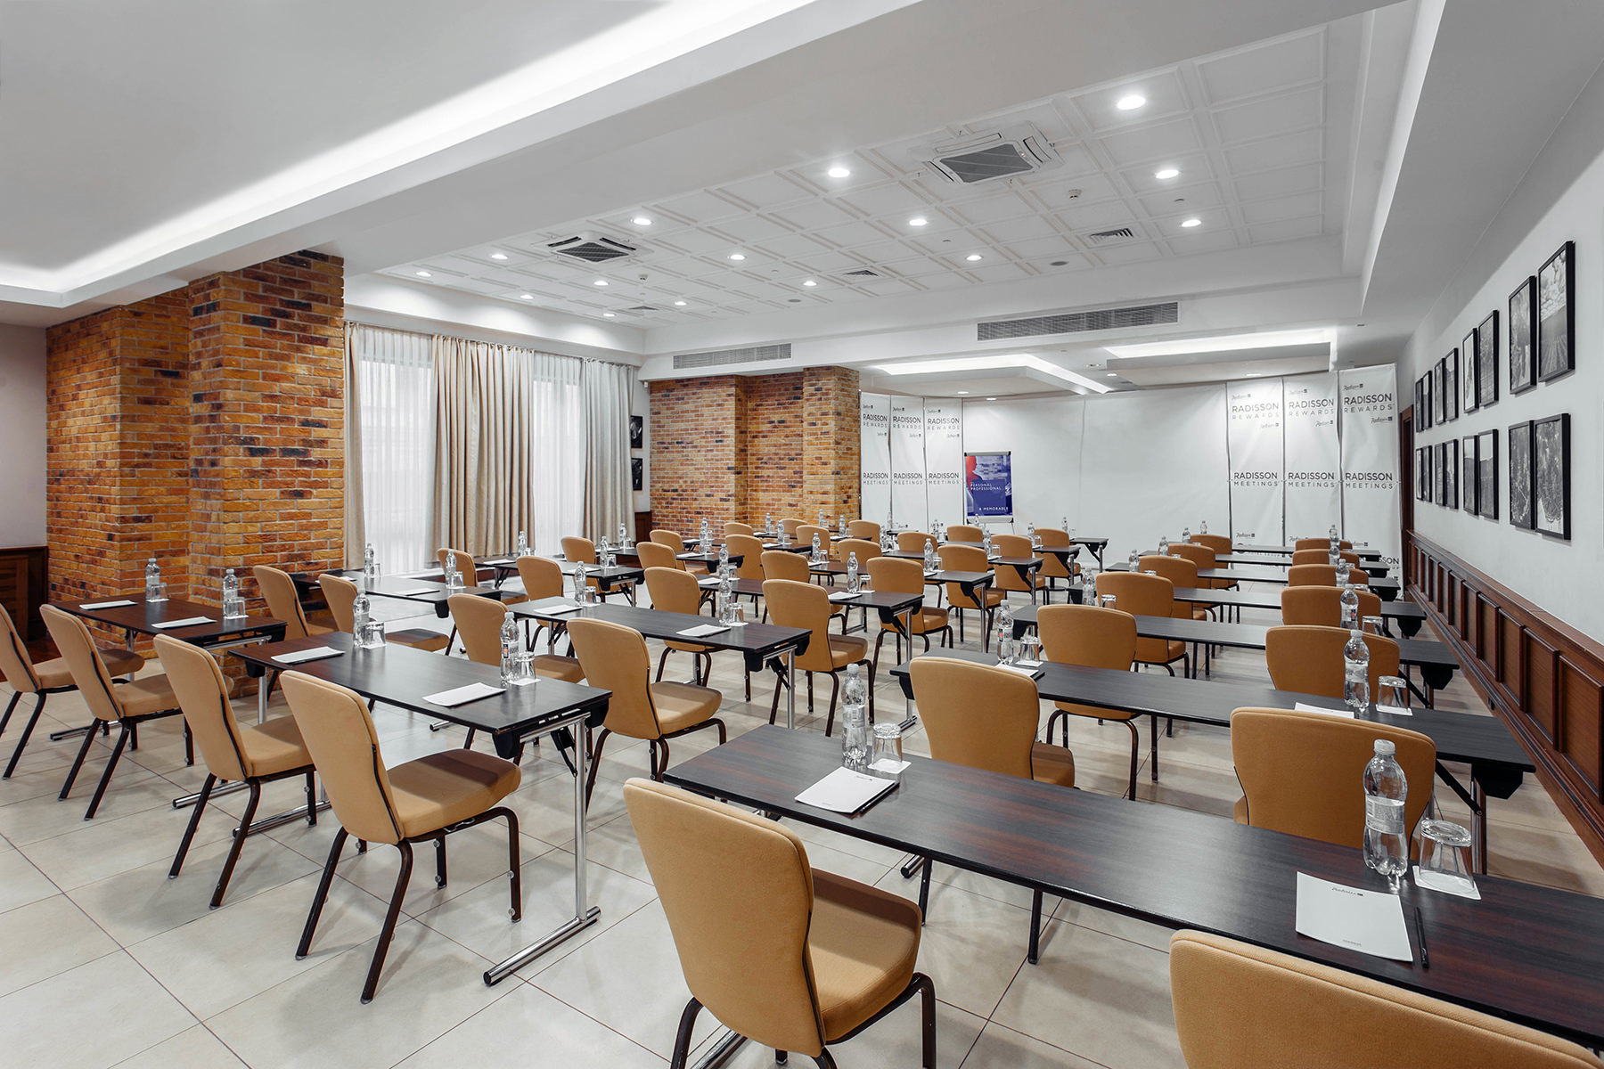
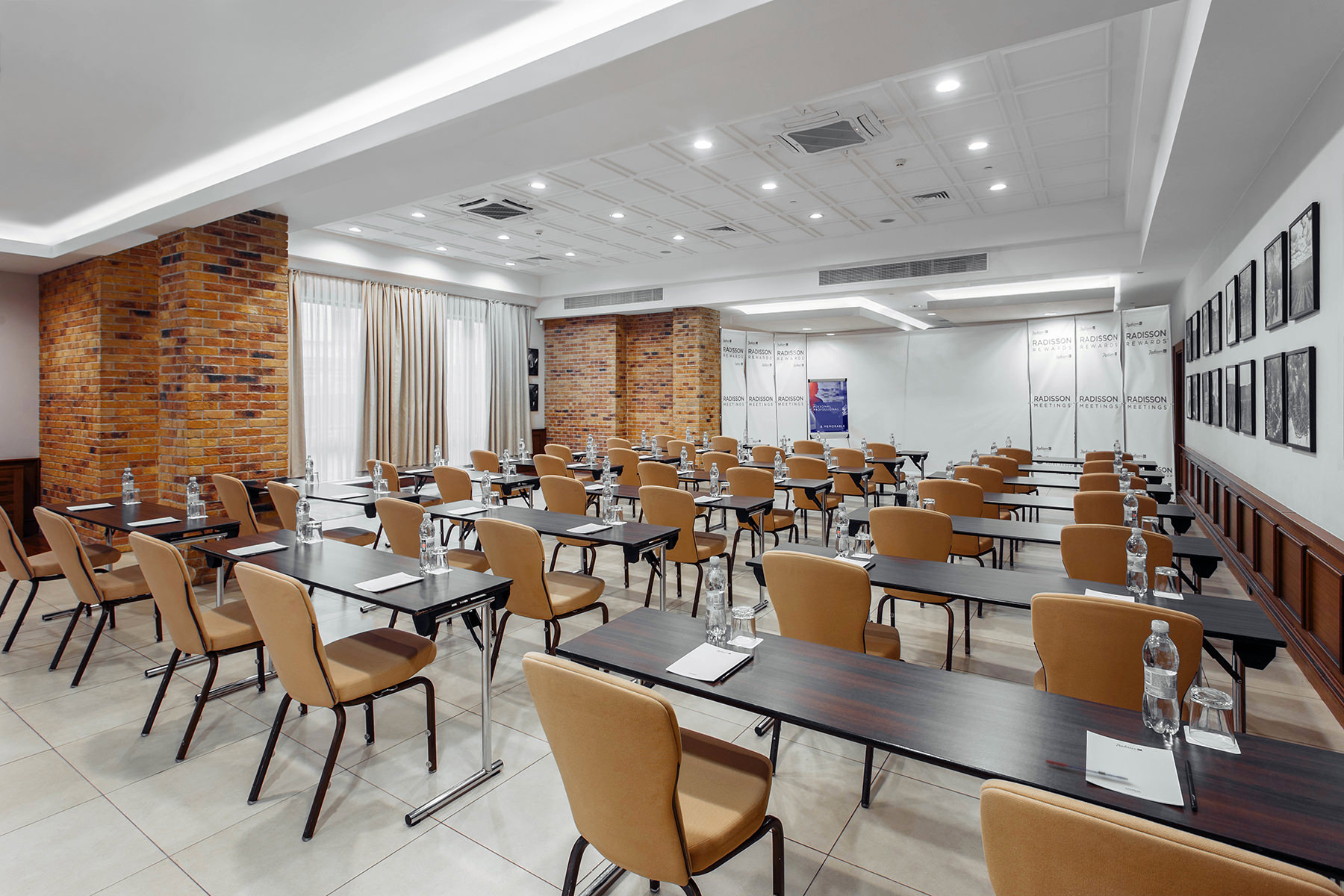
+ pen (1086, 769)
